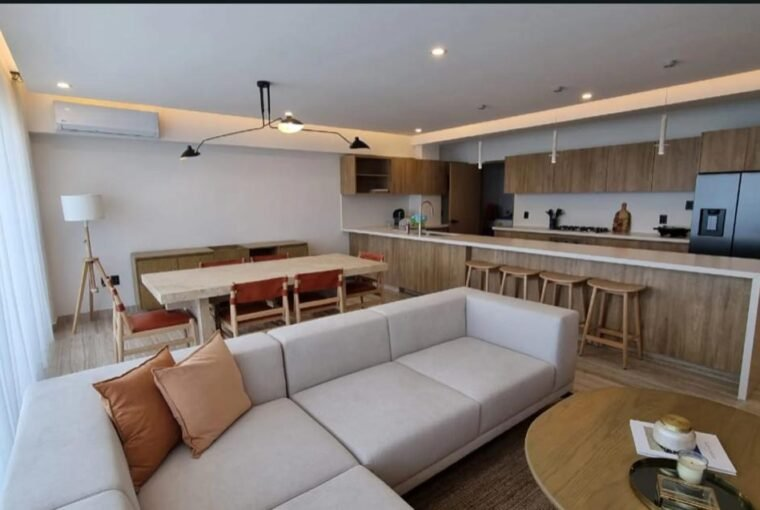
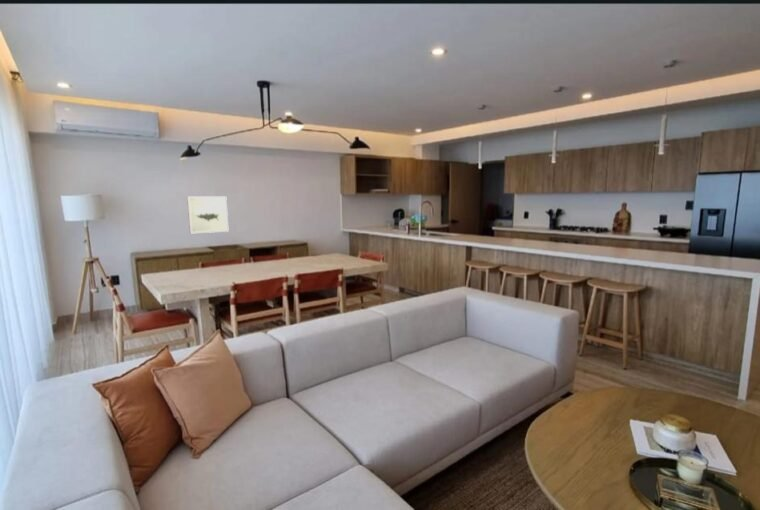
+ wall art (208, 214)
